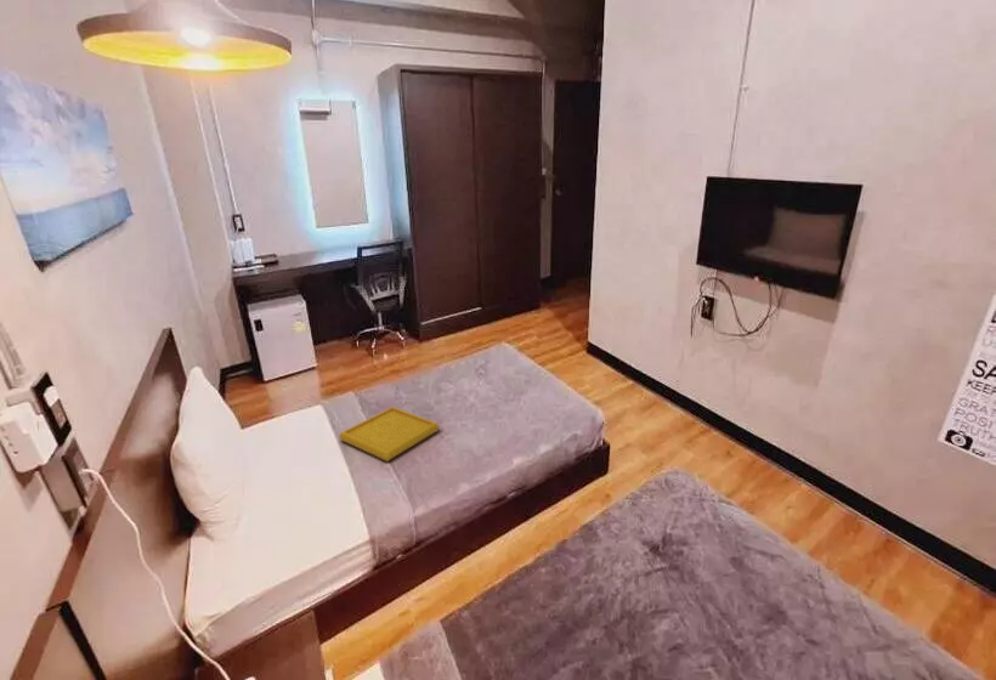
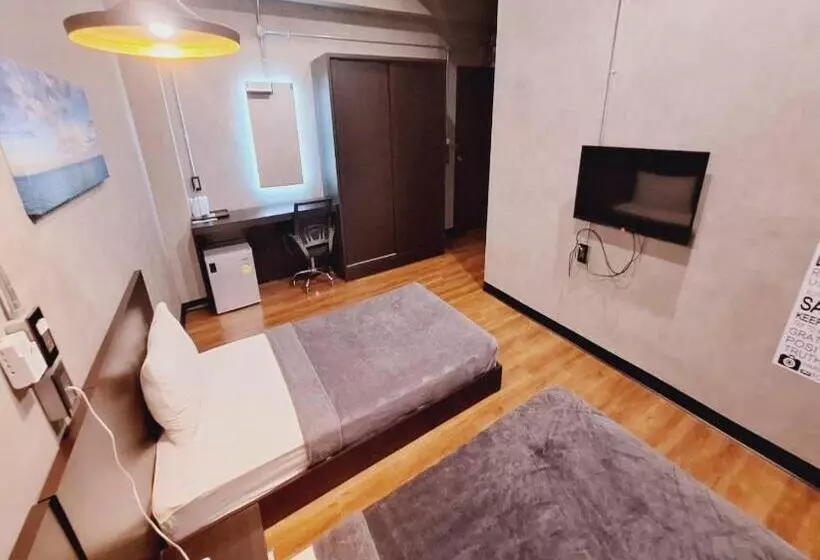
- serving tray (390, 431)
